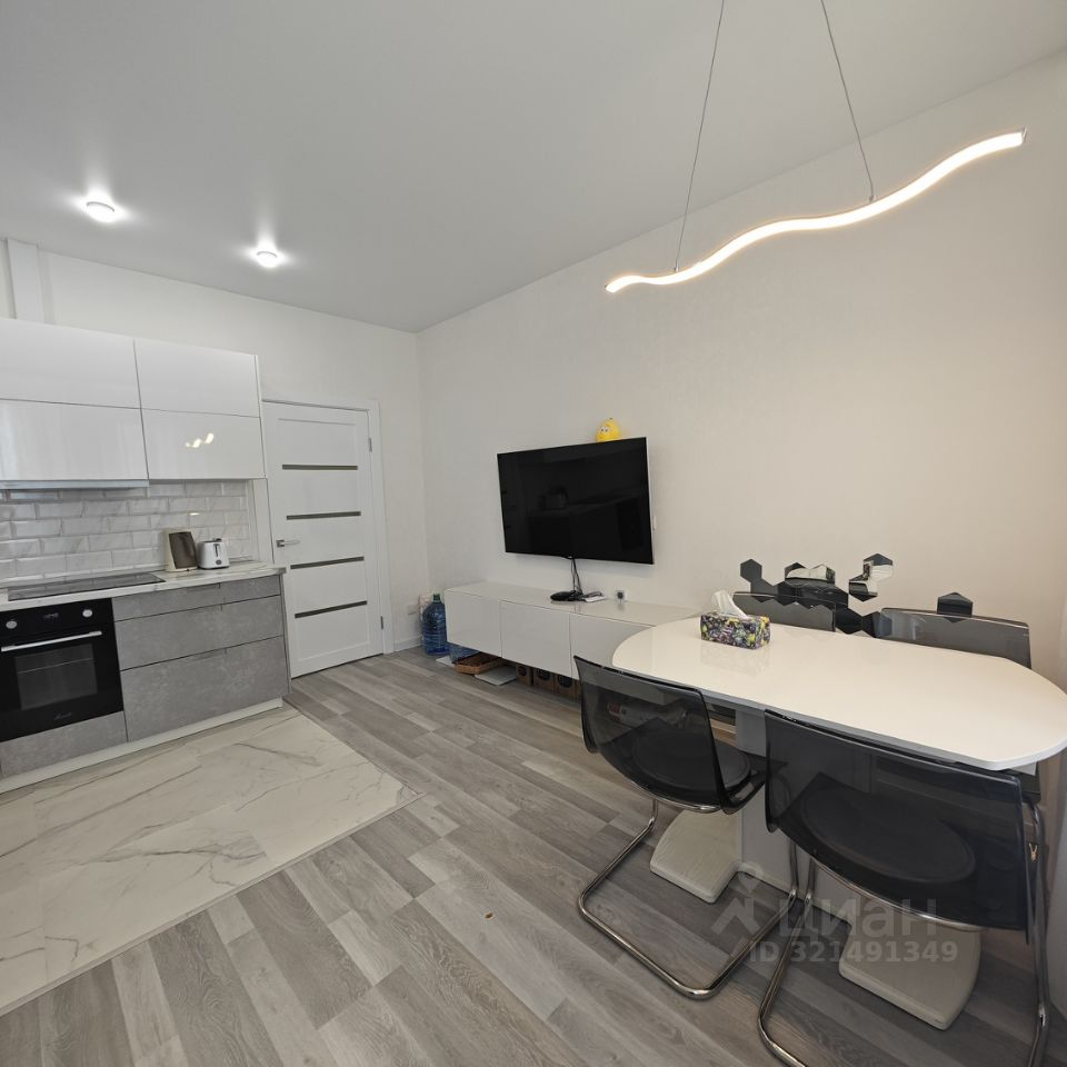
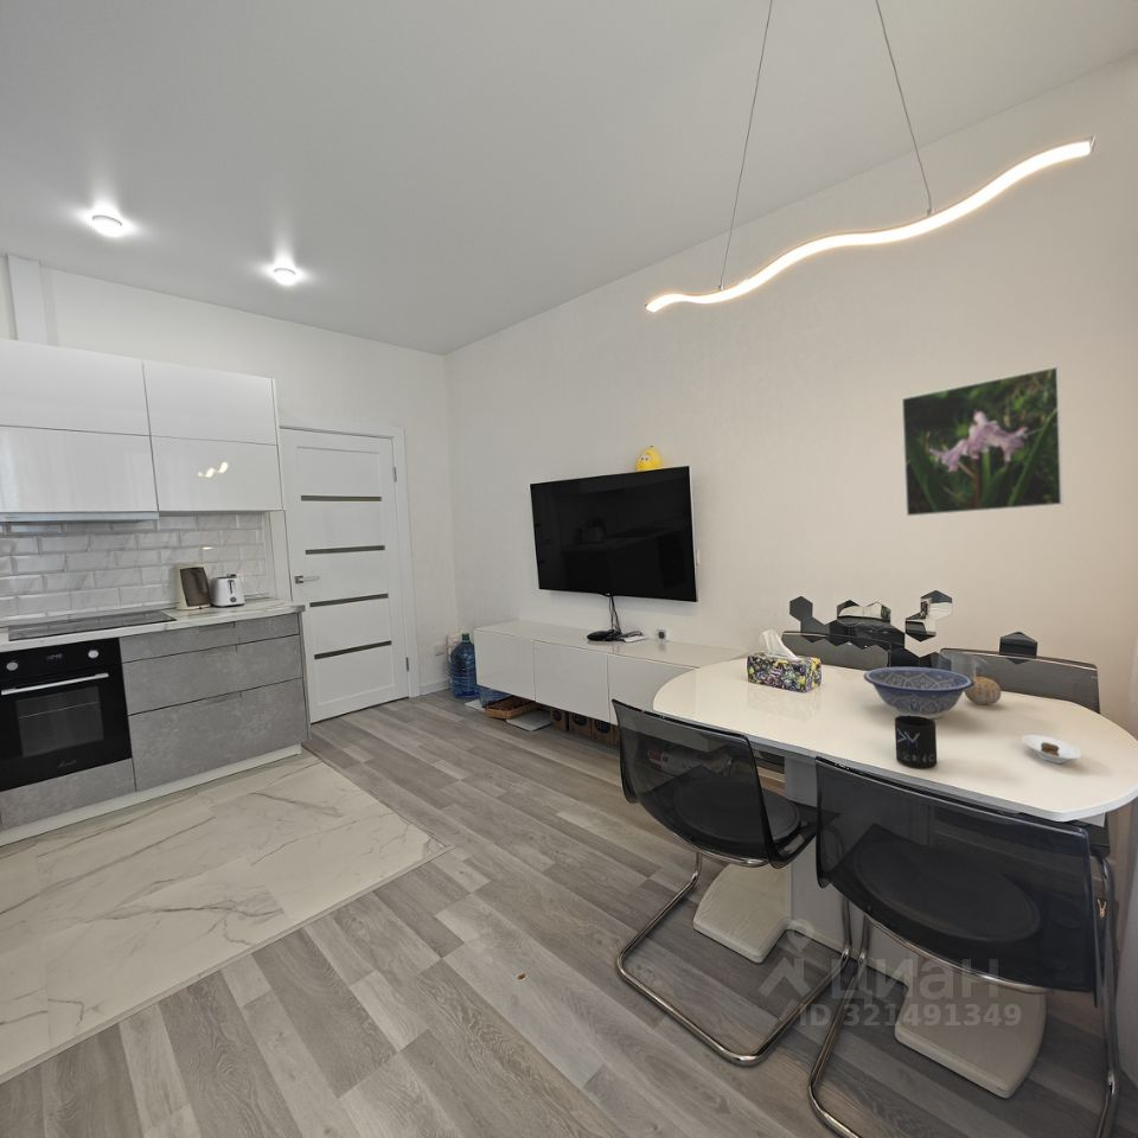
+ decorative bowl (916, 695)
+ saucer (1050, 750)
+ fruit (982, 690)
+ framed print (976, 447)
+ mug (919, 739)
